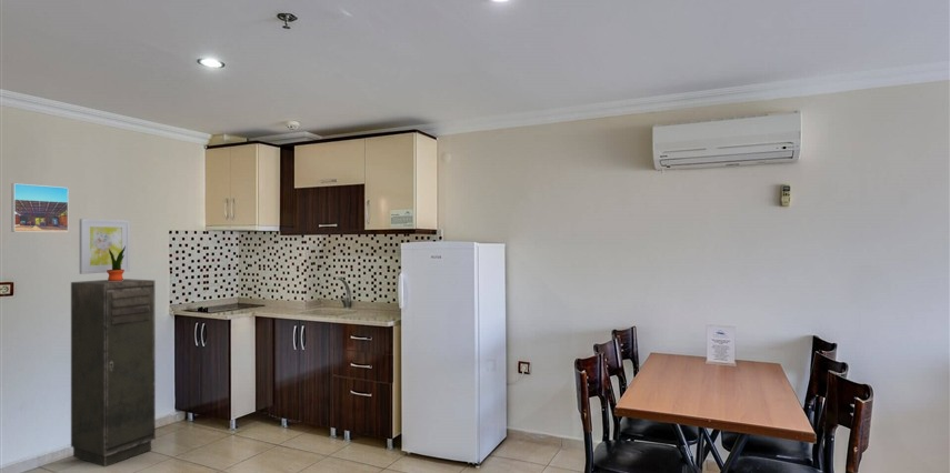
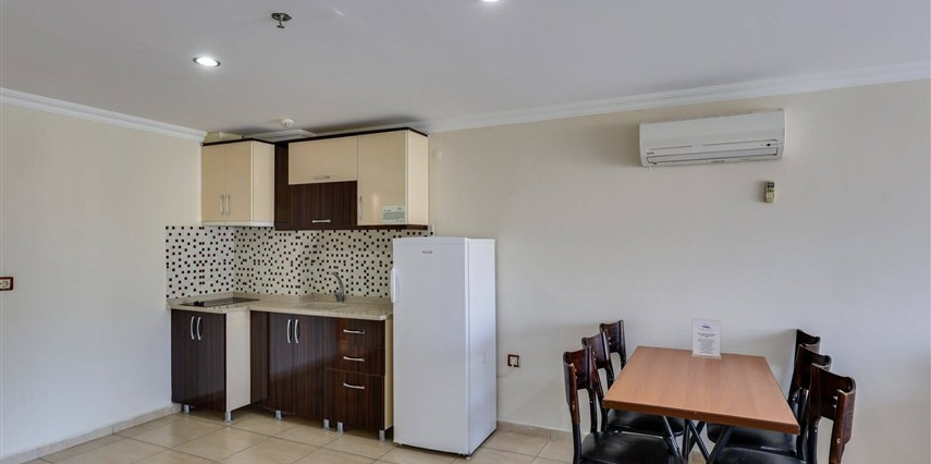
- potted plant (118, 262)
- wall art (106, 245)
- storage cabinet (113, 368)
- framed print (40, 209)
